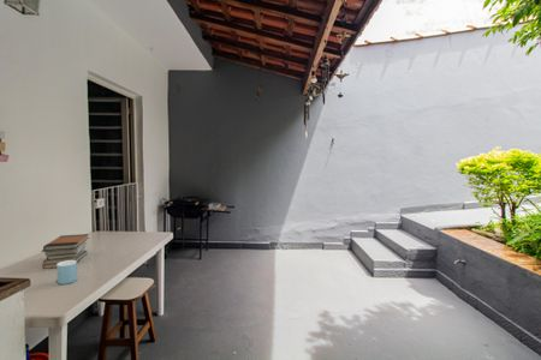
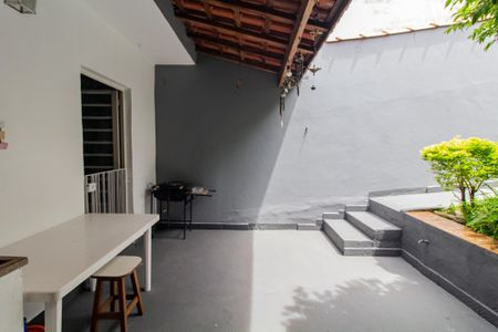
- mug (65, 271)
- book stack (67, 250)
